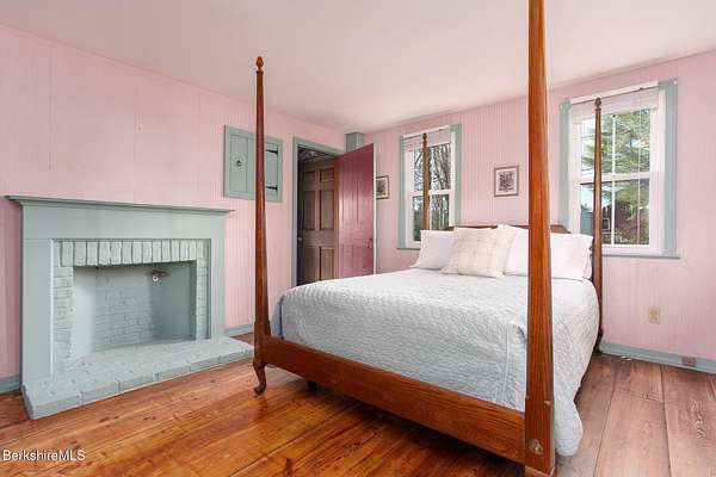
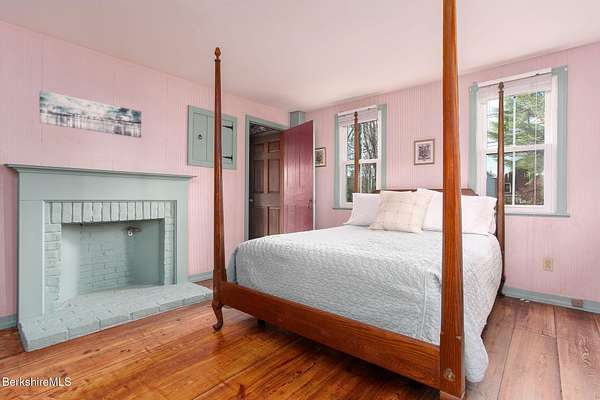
+ wall art (95, 116)
